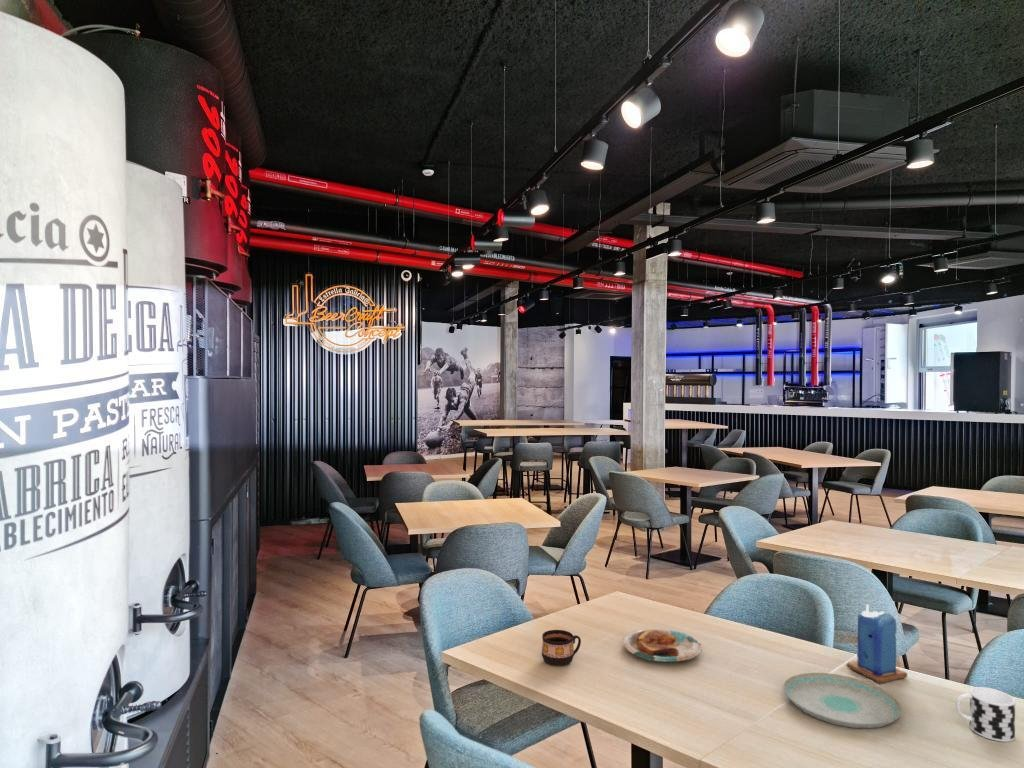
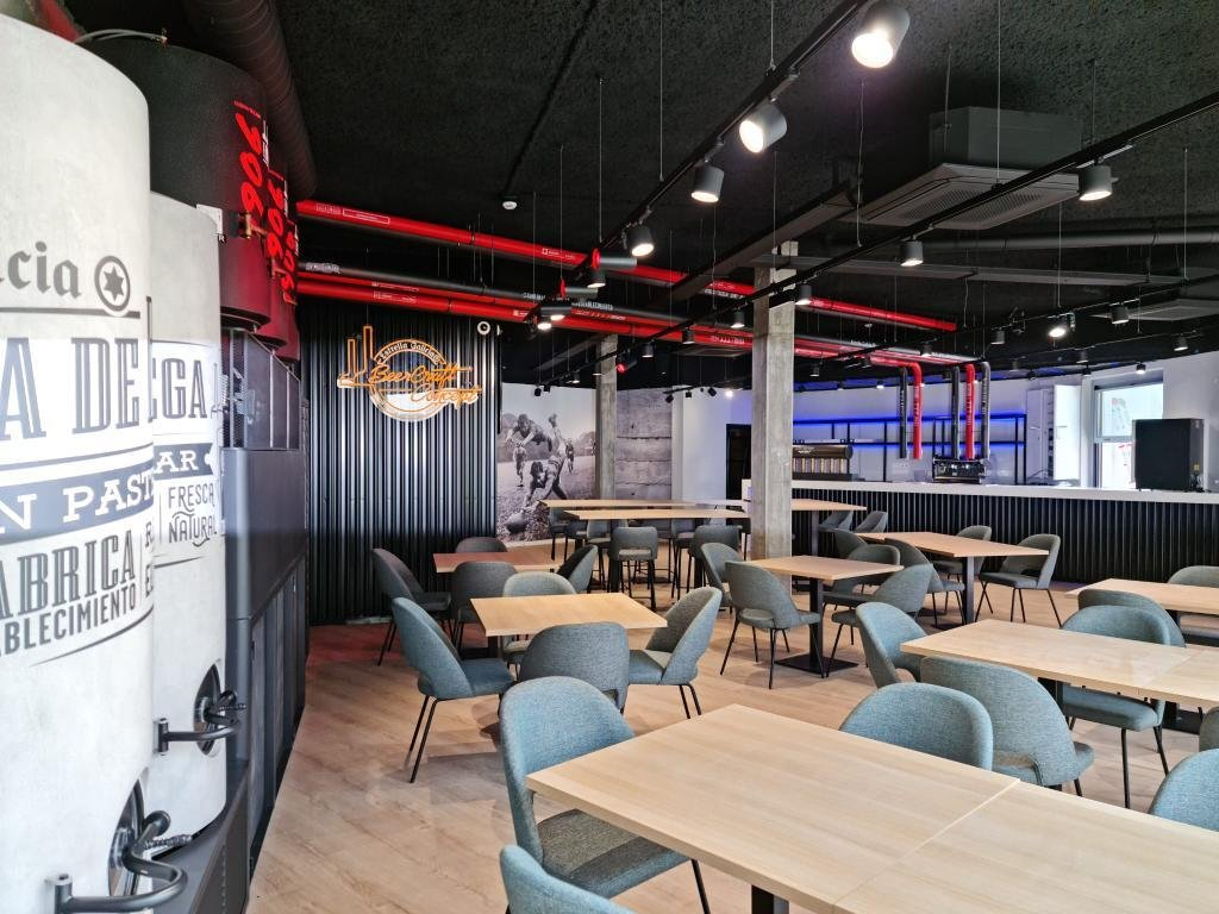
- cup (559, 648)
- candle (876, 639)
- plate (840, 700)
- plate (662, 645)
- cup (984, 712)
